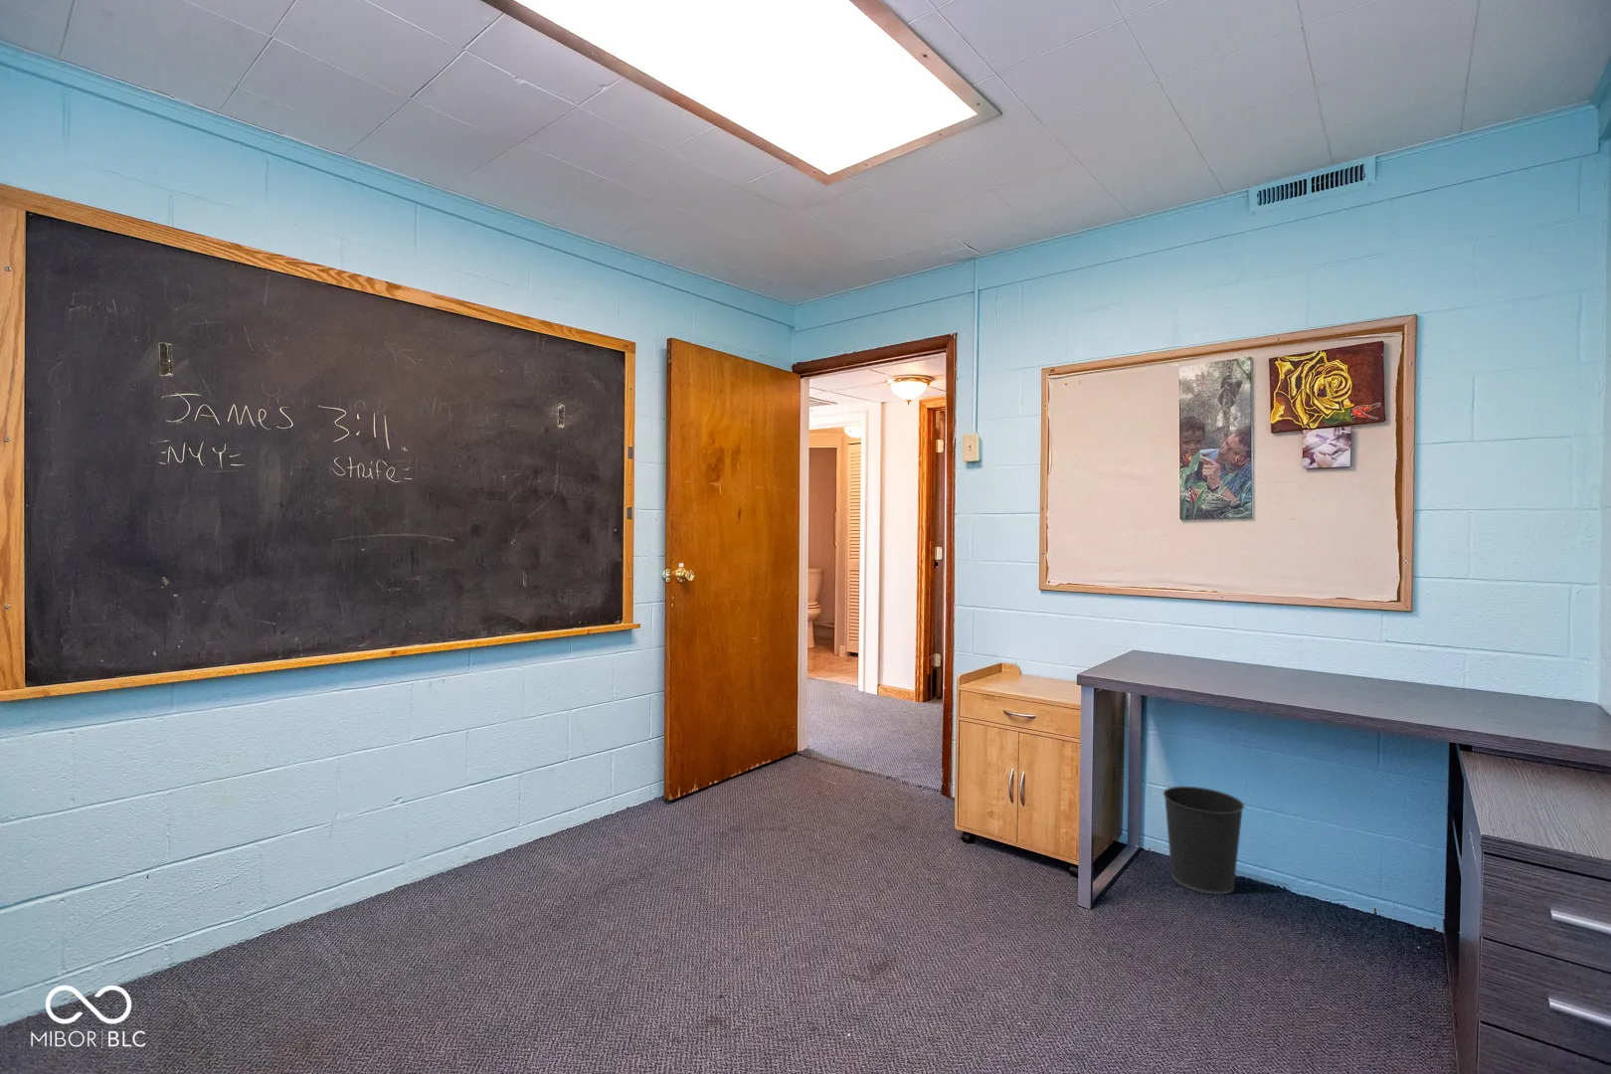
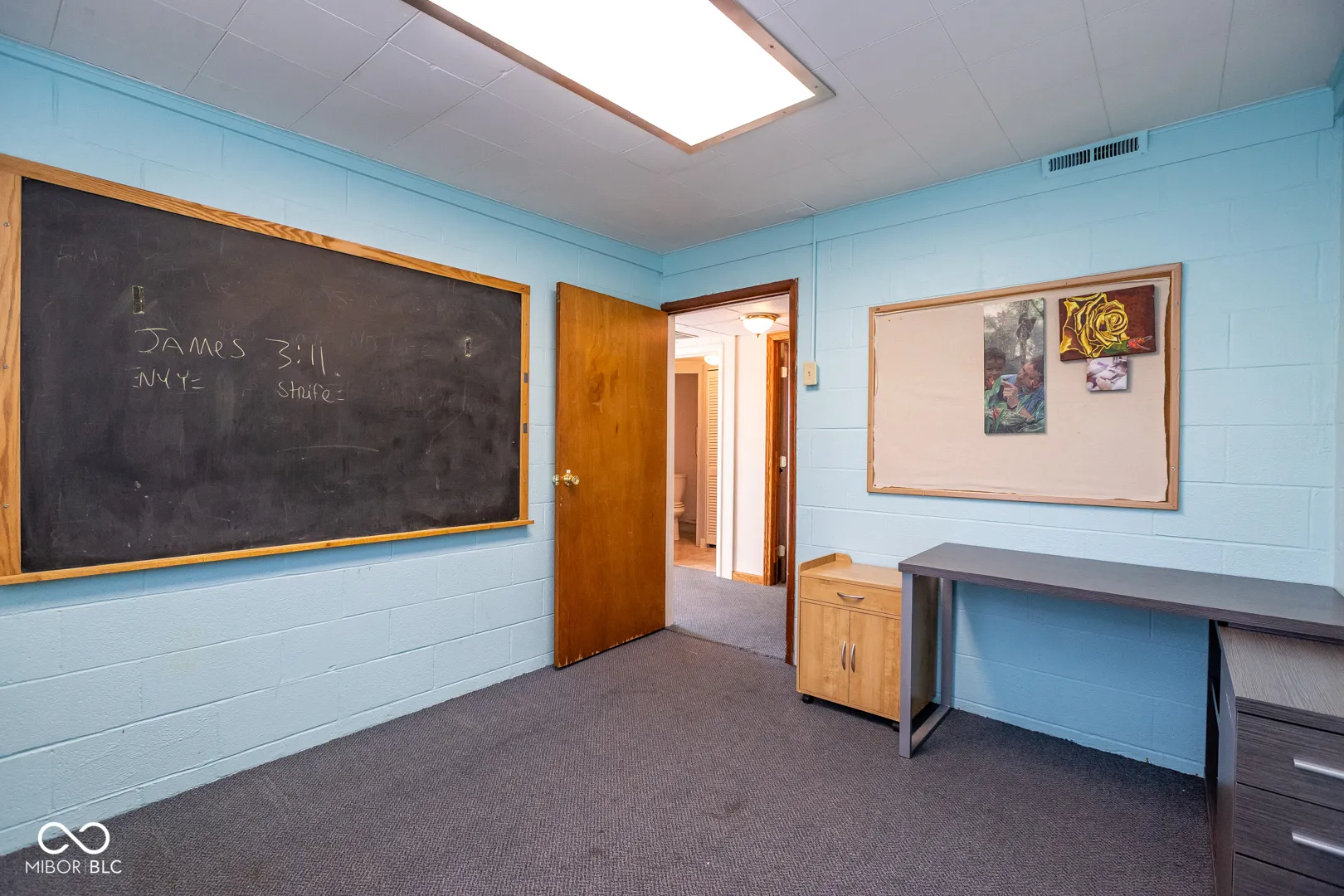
- wastebasket (1202, 839)
